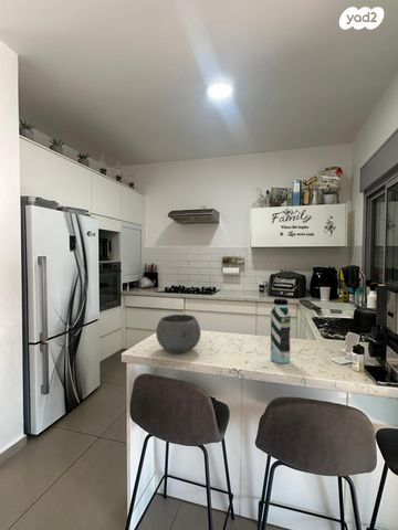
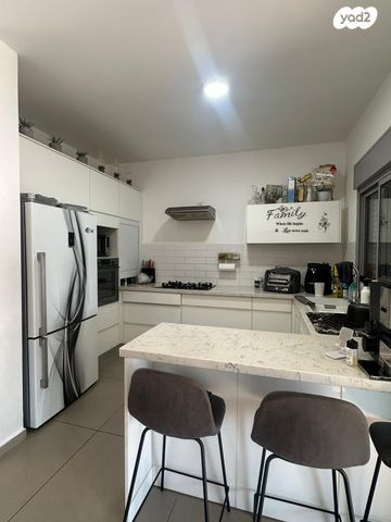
- water bottle (280, 329)
- bowl (178, 333)
